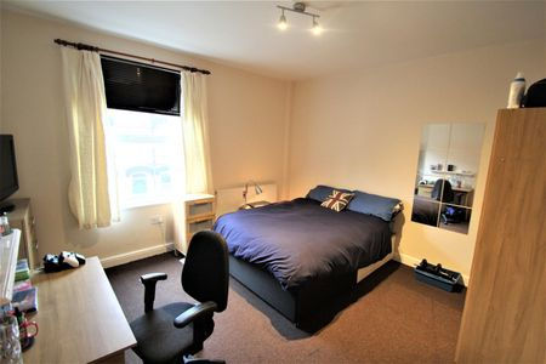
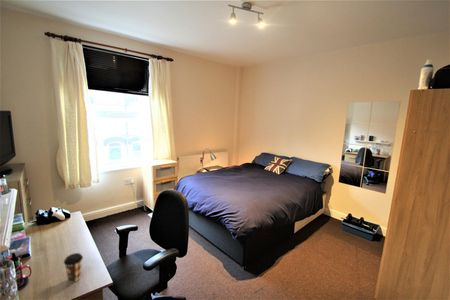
+ coffee cup (73, 268)
